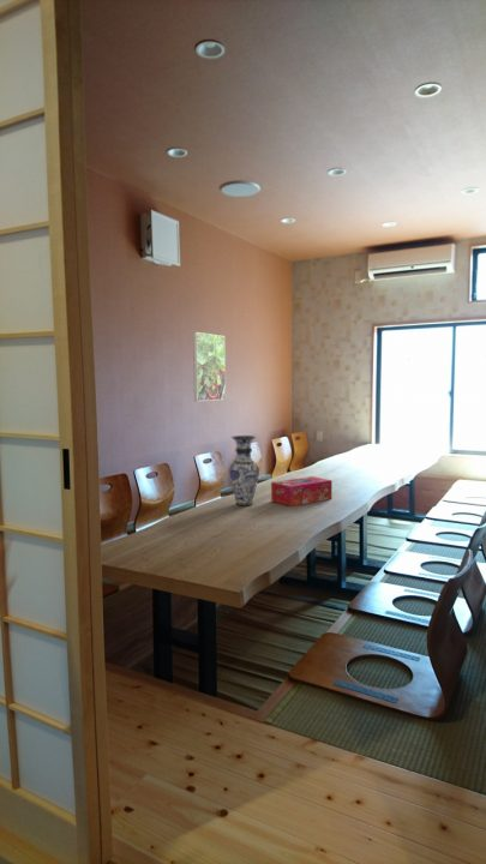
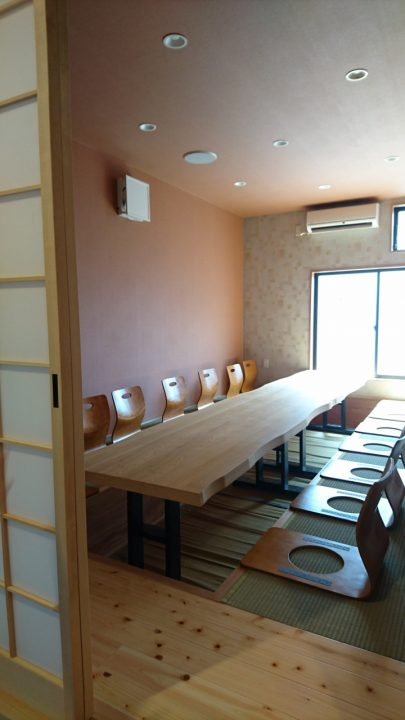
- tissue box (301, 490)
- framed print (210, 367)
- vase (244, 470)
